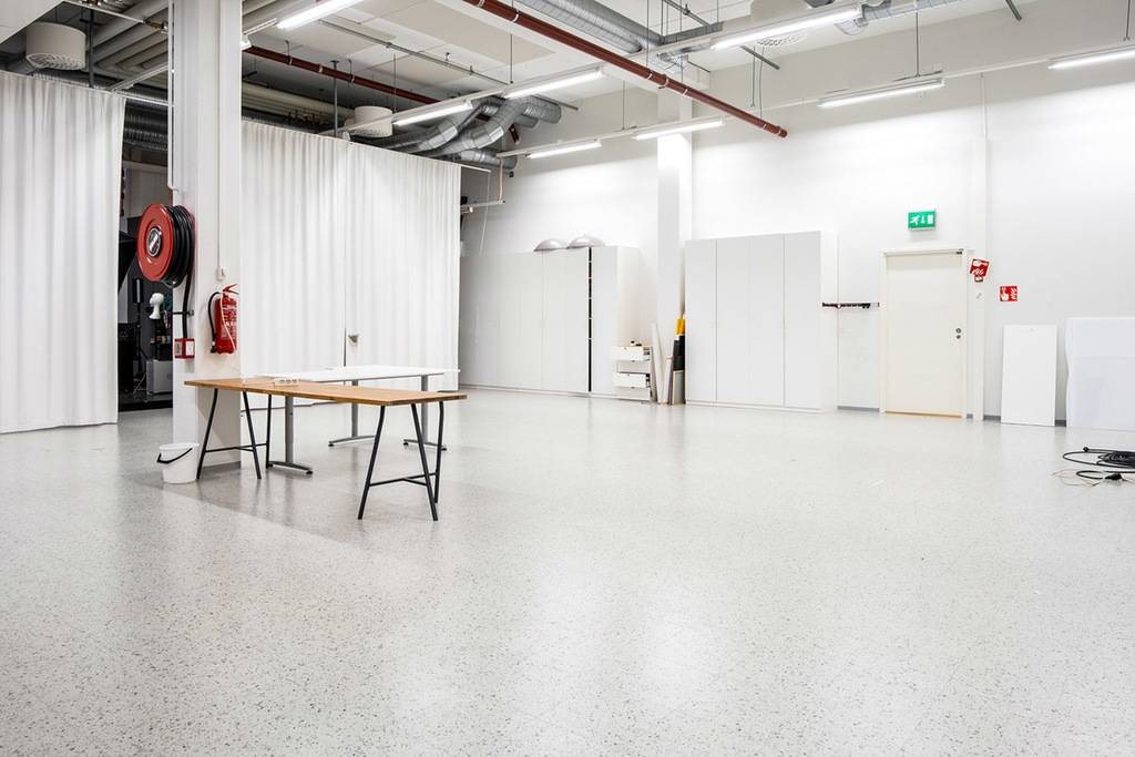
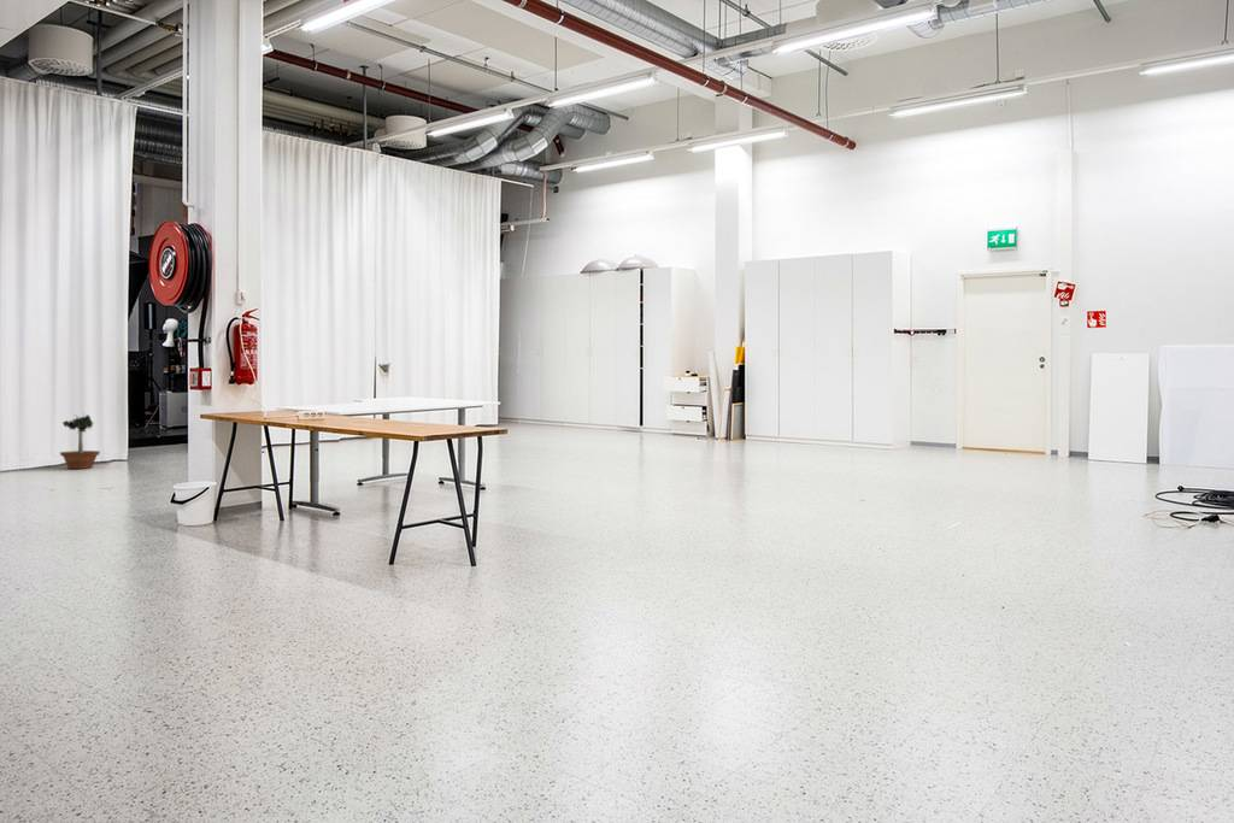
+ potted tree (80, 439)
